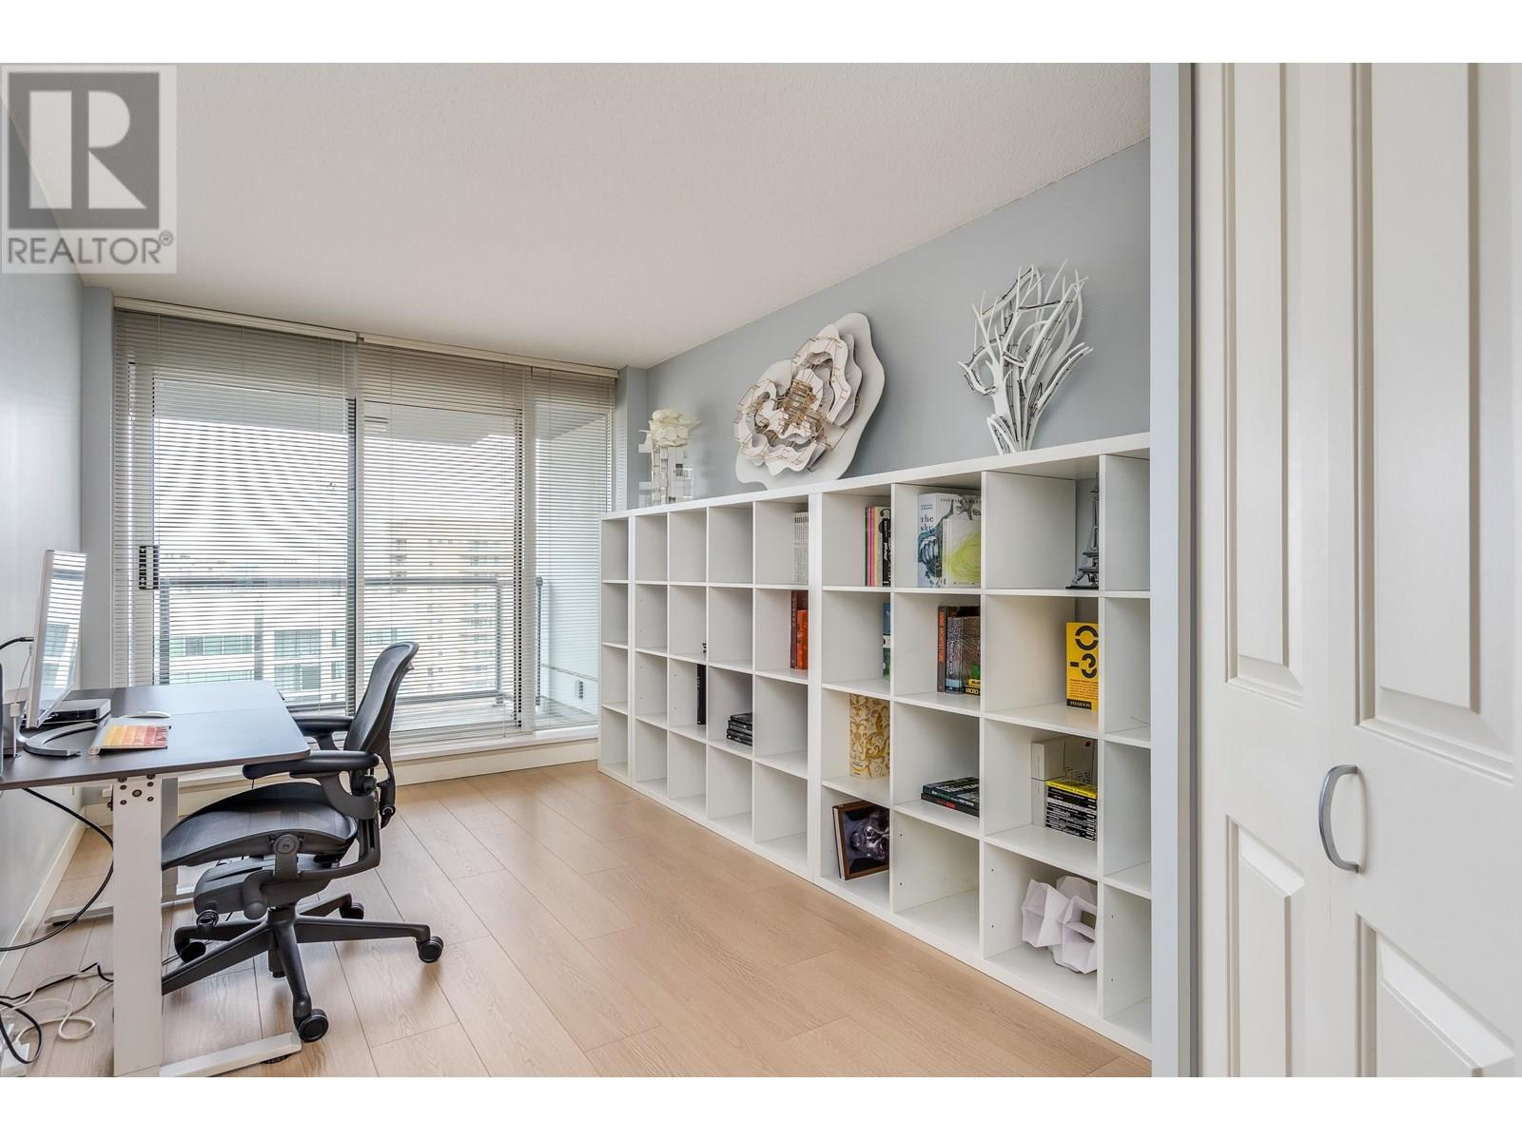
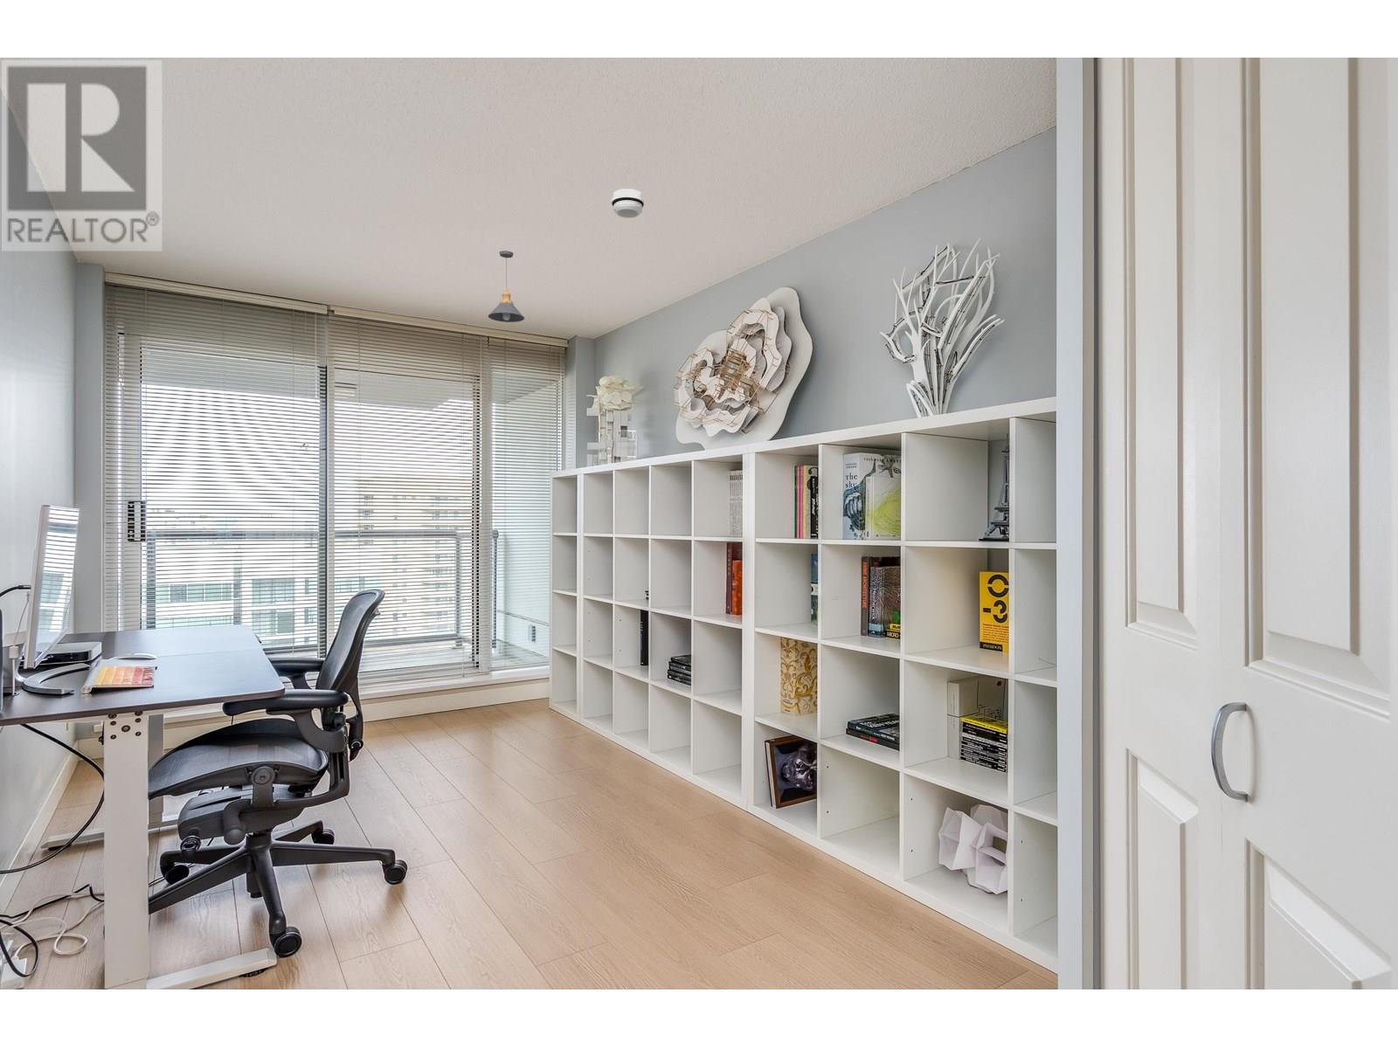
+ pendant light (506, 286)
+ smoke detector (627, 204)
